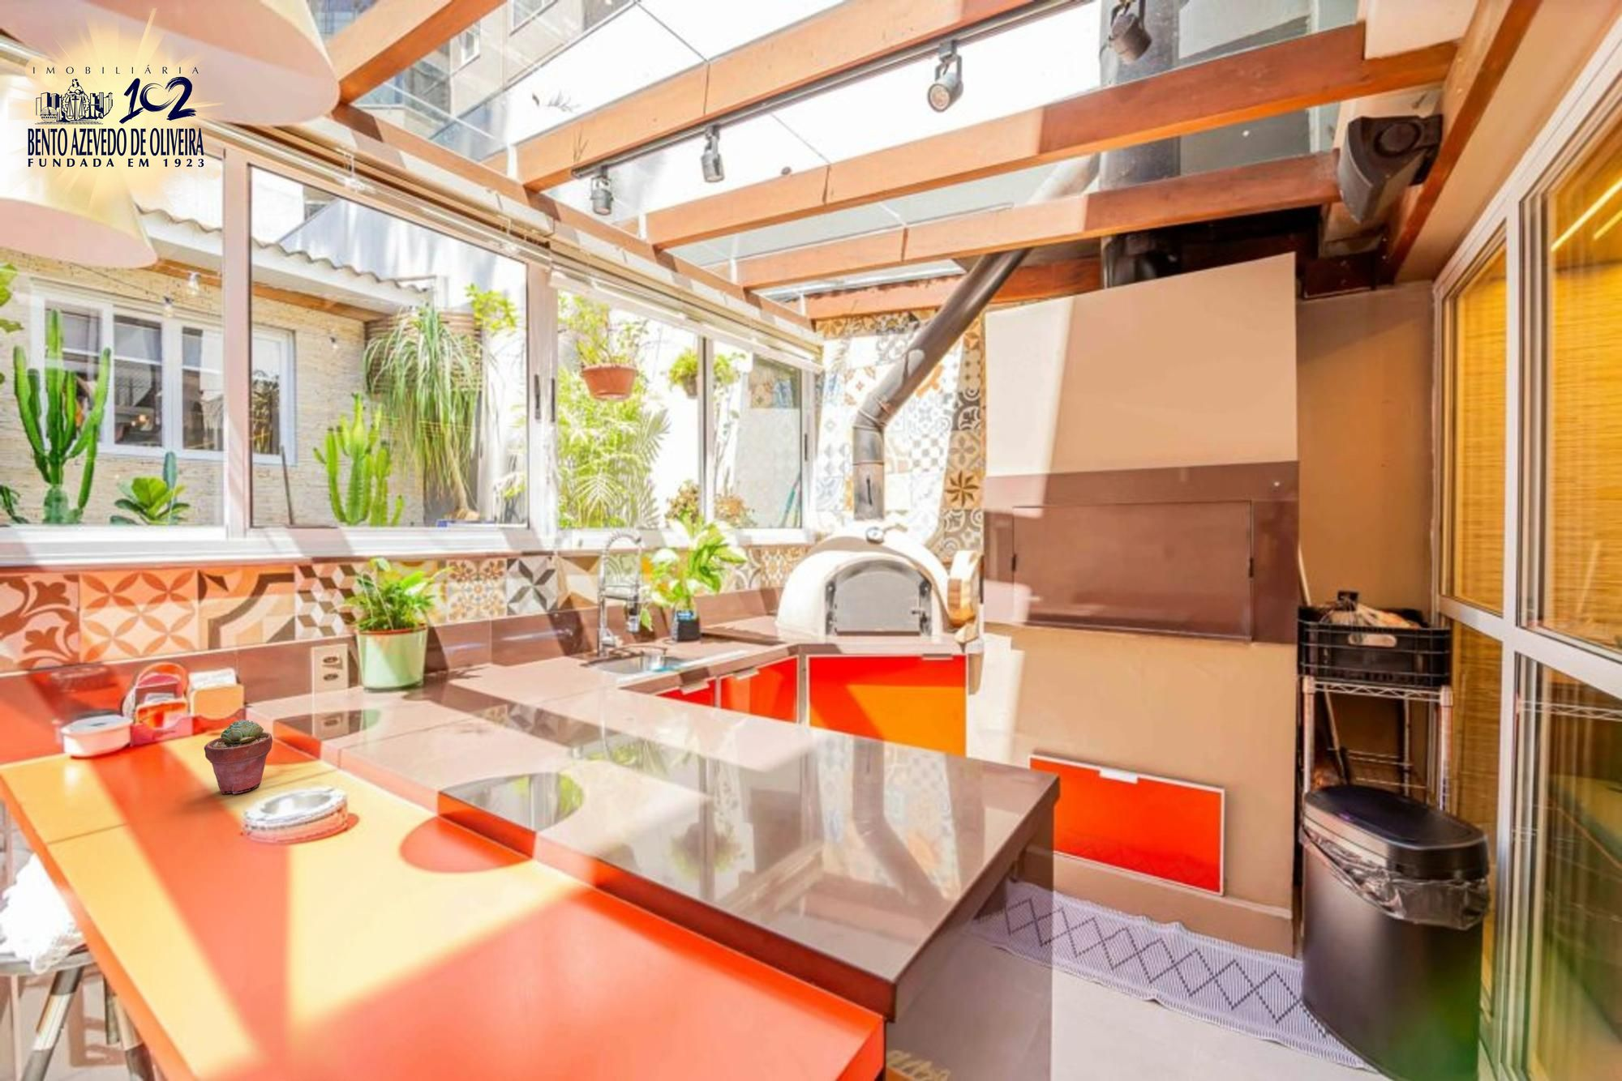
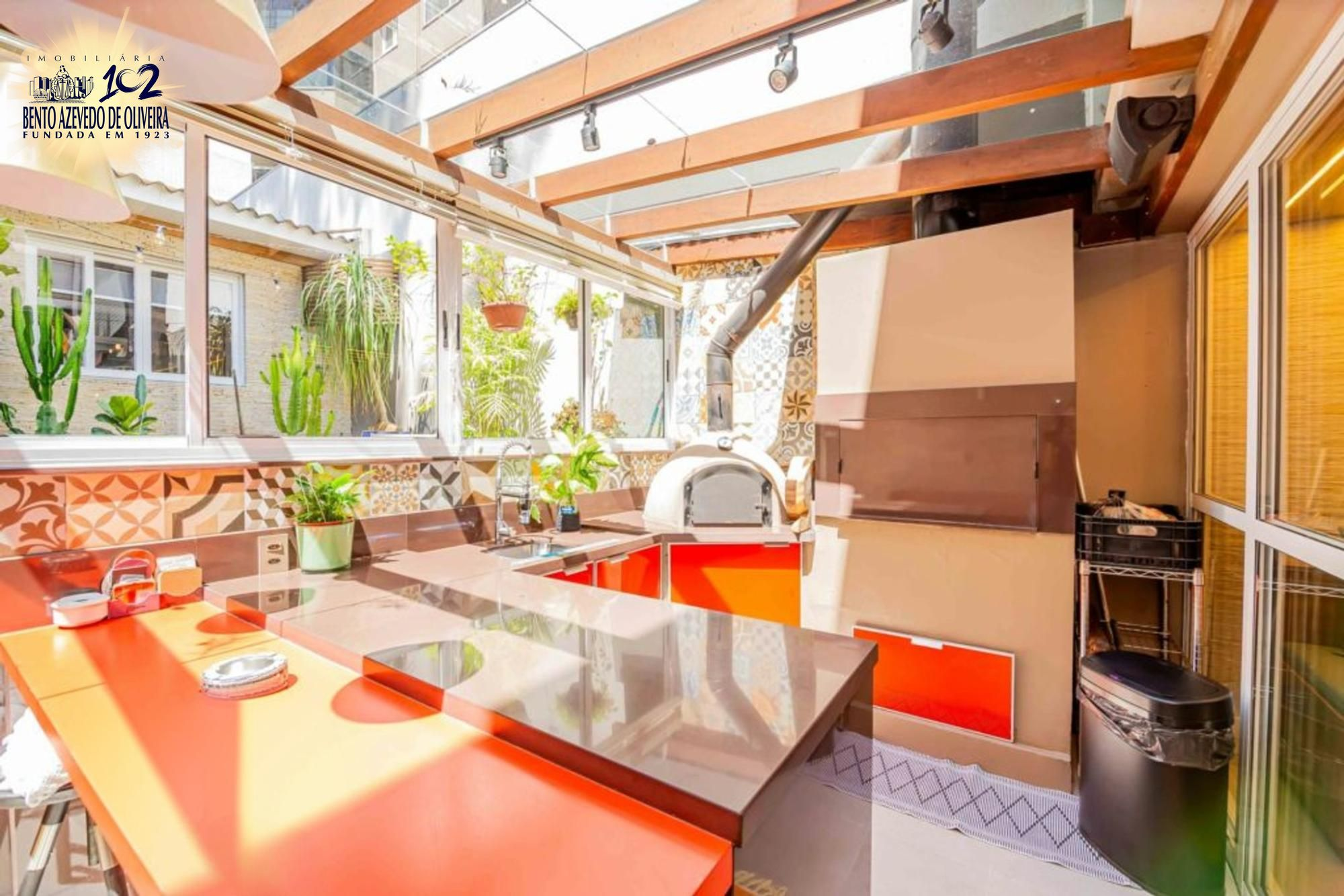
- potted succulent (239, 753)
